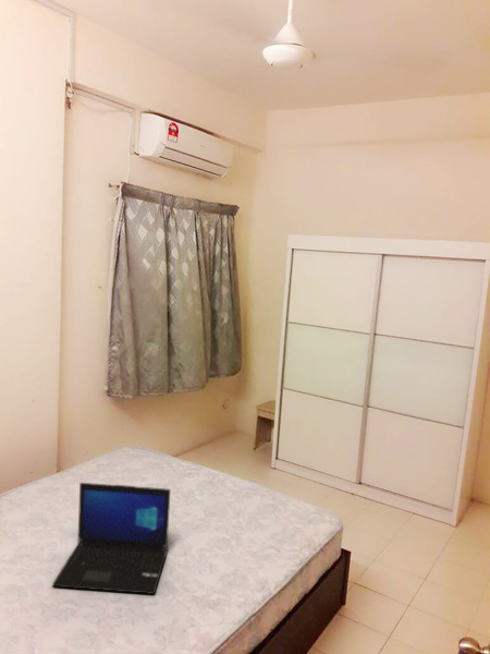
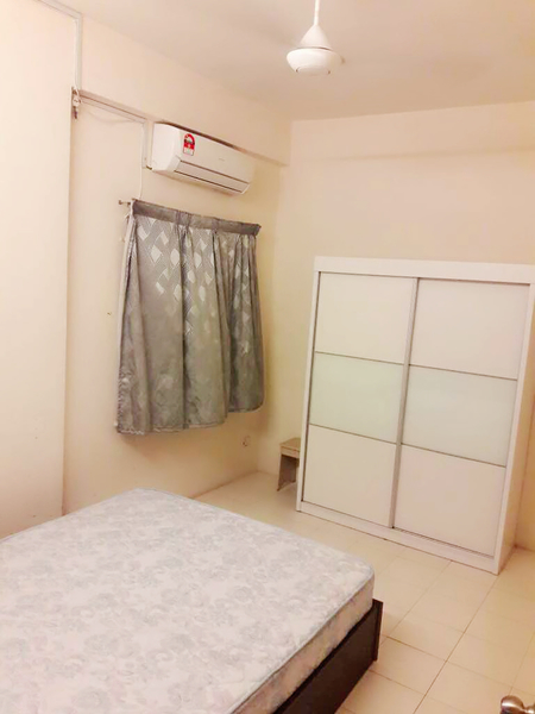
- laptop (114, 534)
